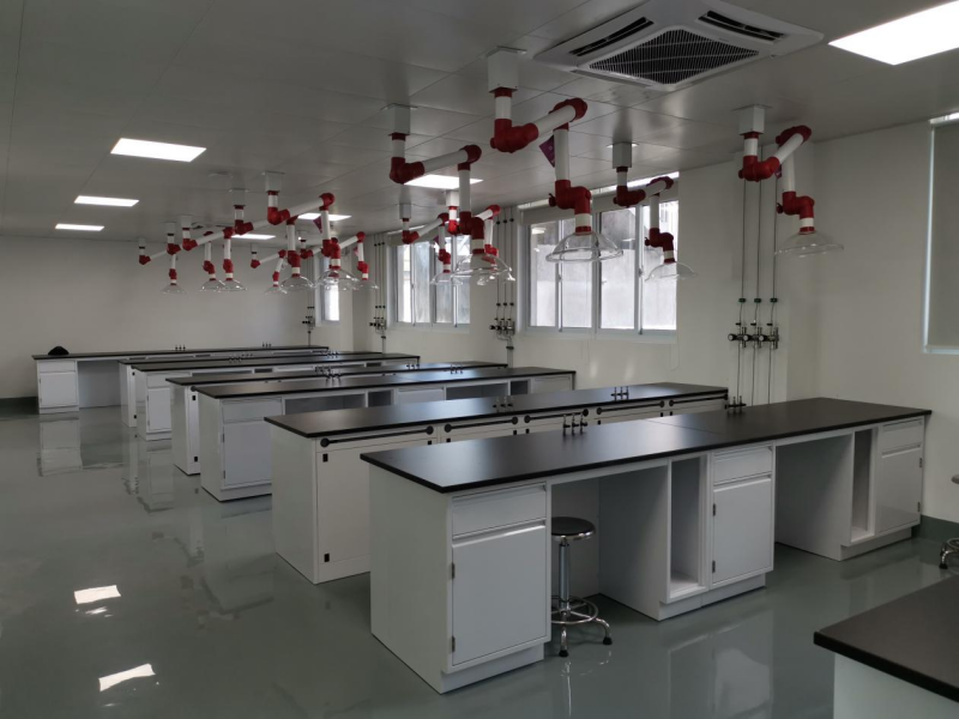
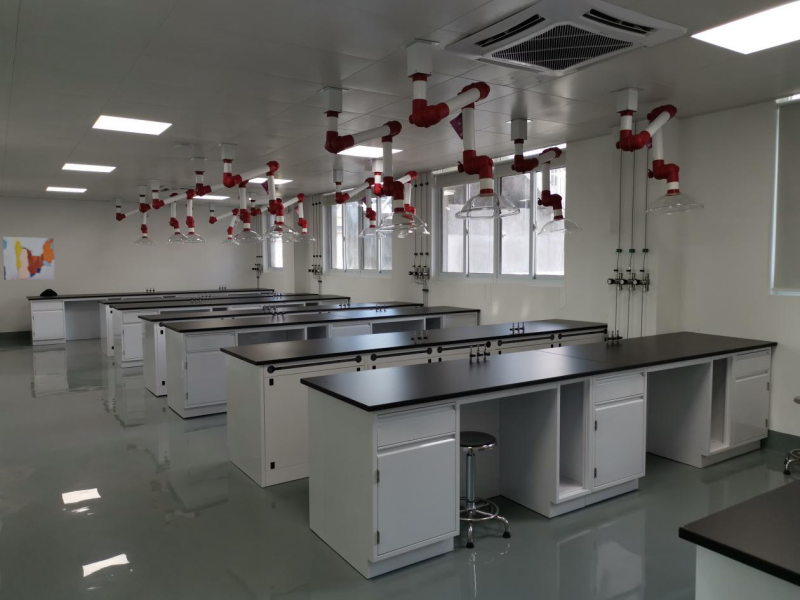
+ wall art (29, 258)
